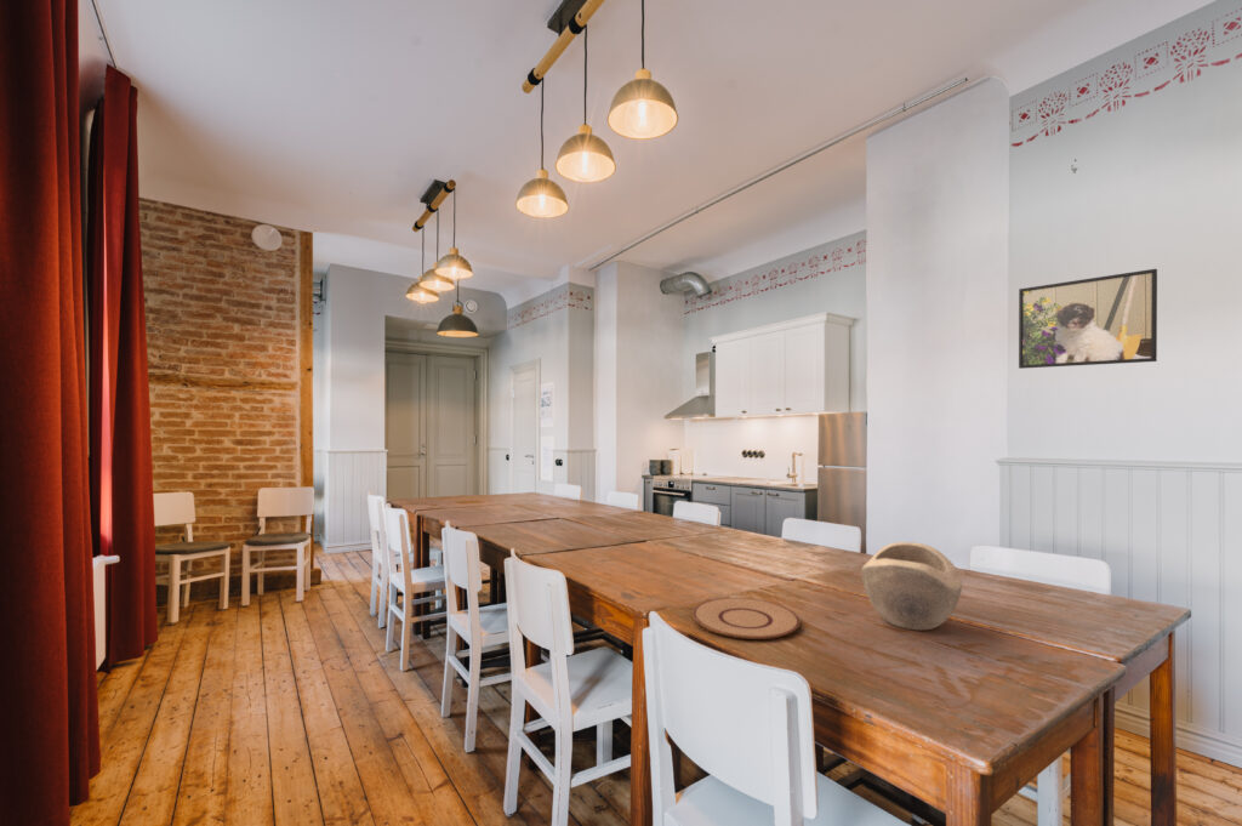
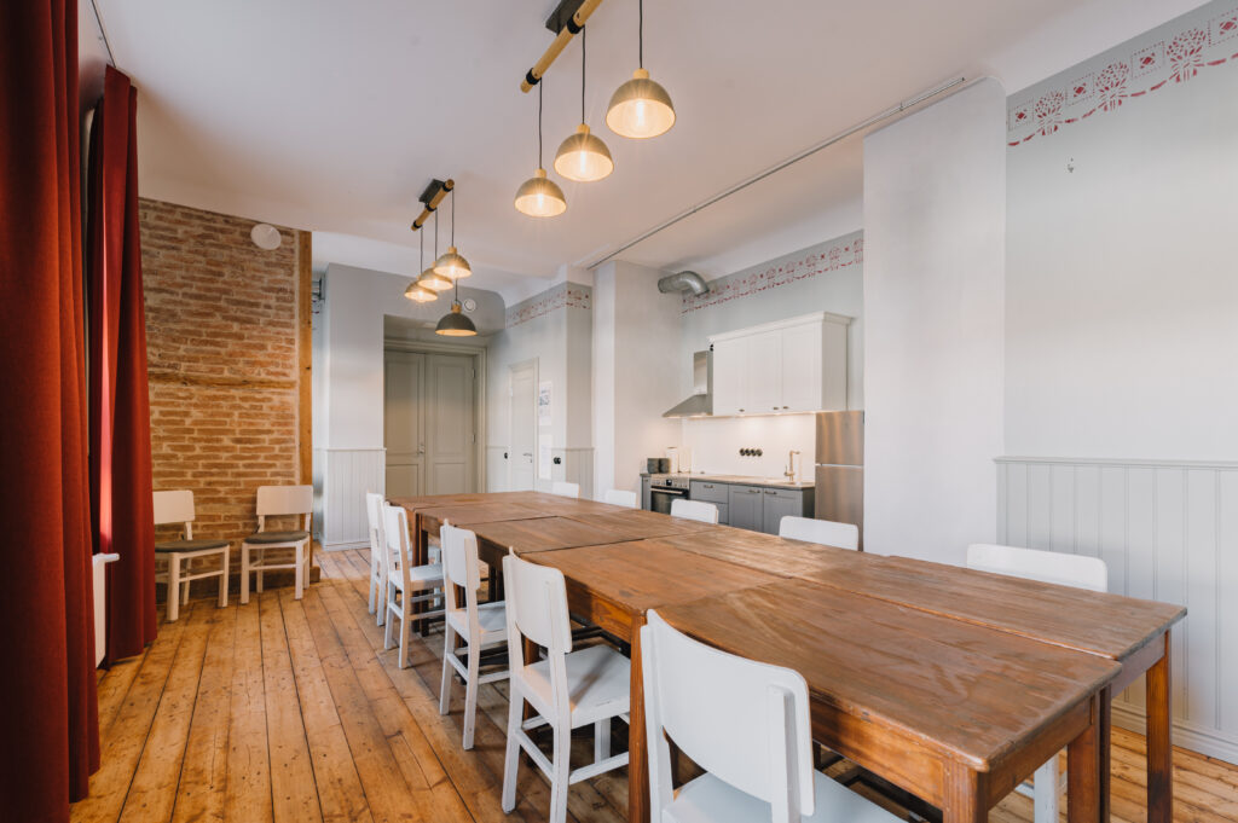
- decorative bowl (910, 586)
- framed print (1082, 321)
- plate (745, 617)
